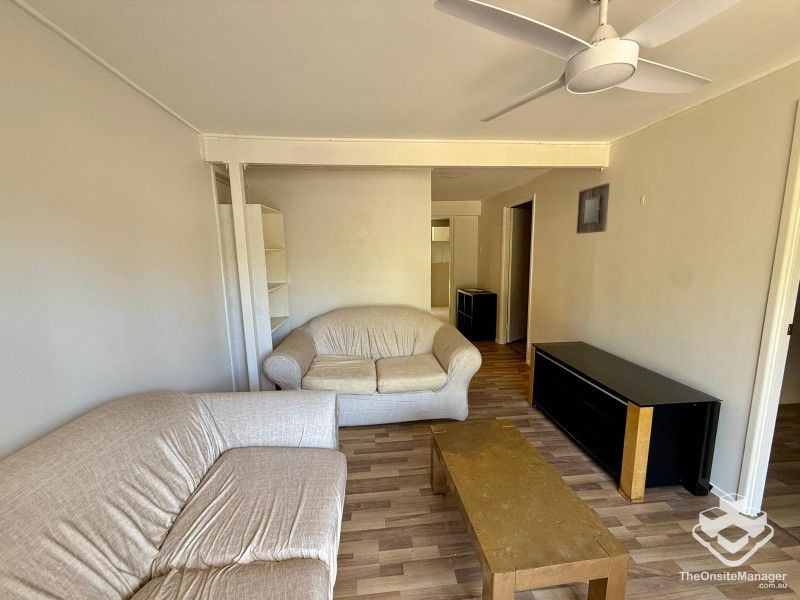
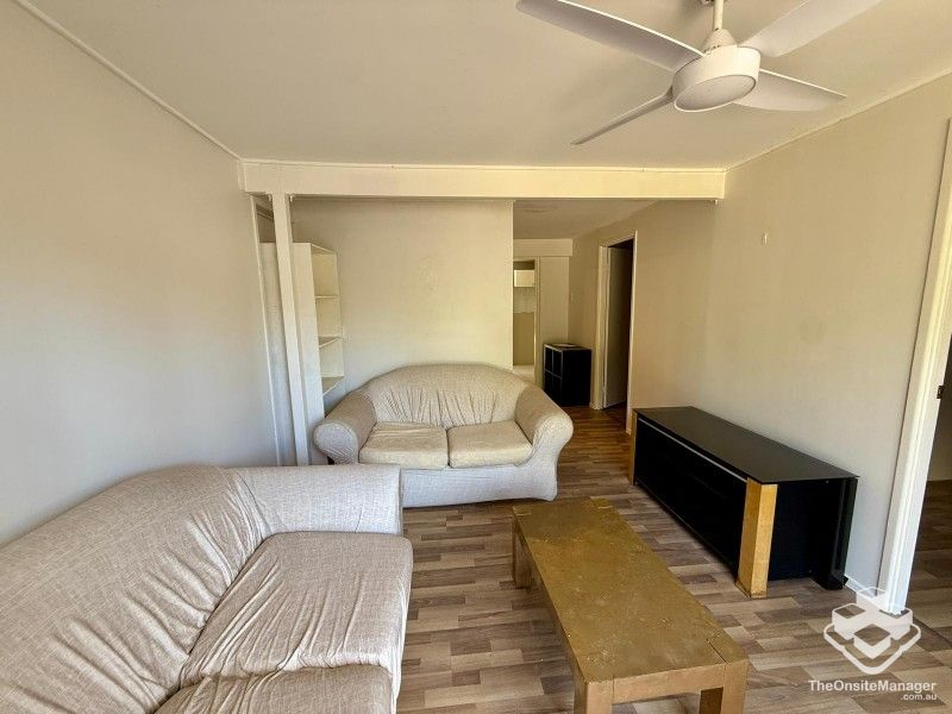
- home mirror (591, 210)
